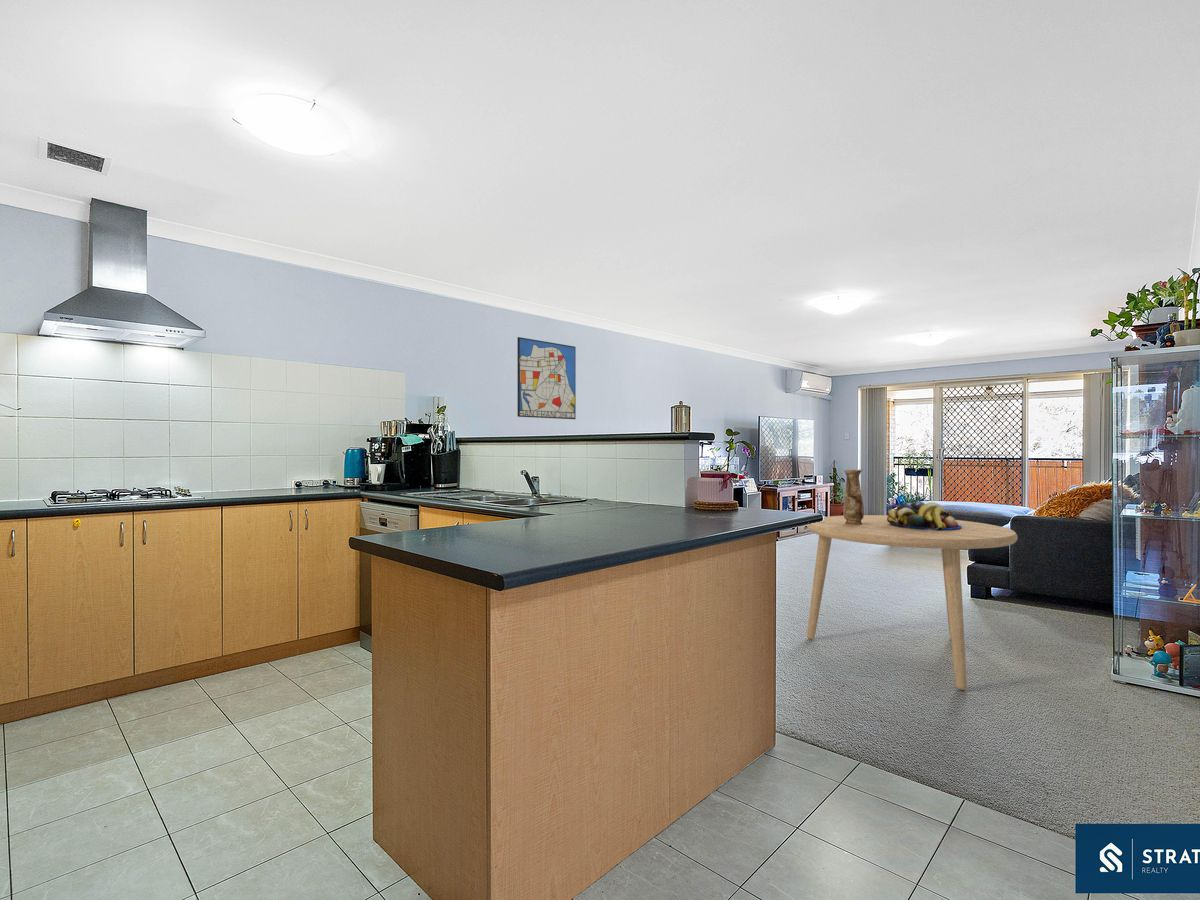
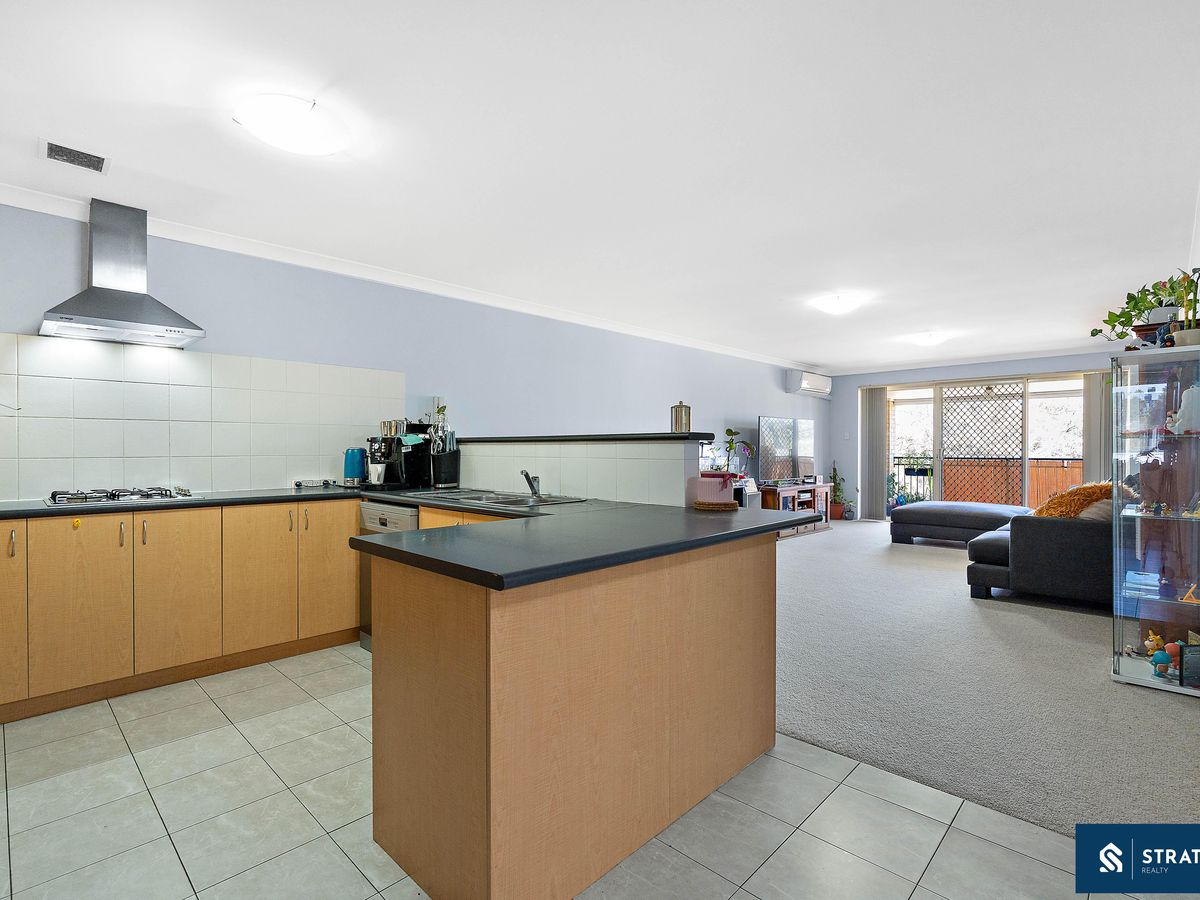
- vase (853, 496)
- wall art (547, 380)
- dining table (944, 581)
- fruit bowl (924, 513)
